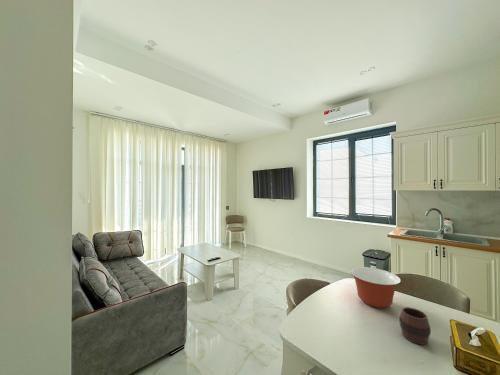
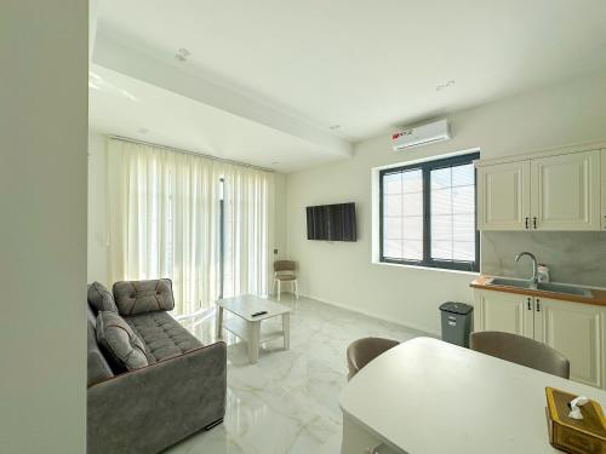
- mixing bowl (374, 288)
- cup (414, 325)
